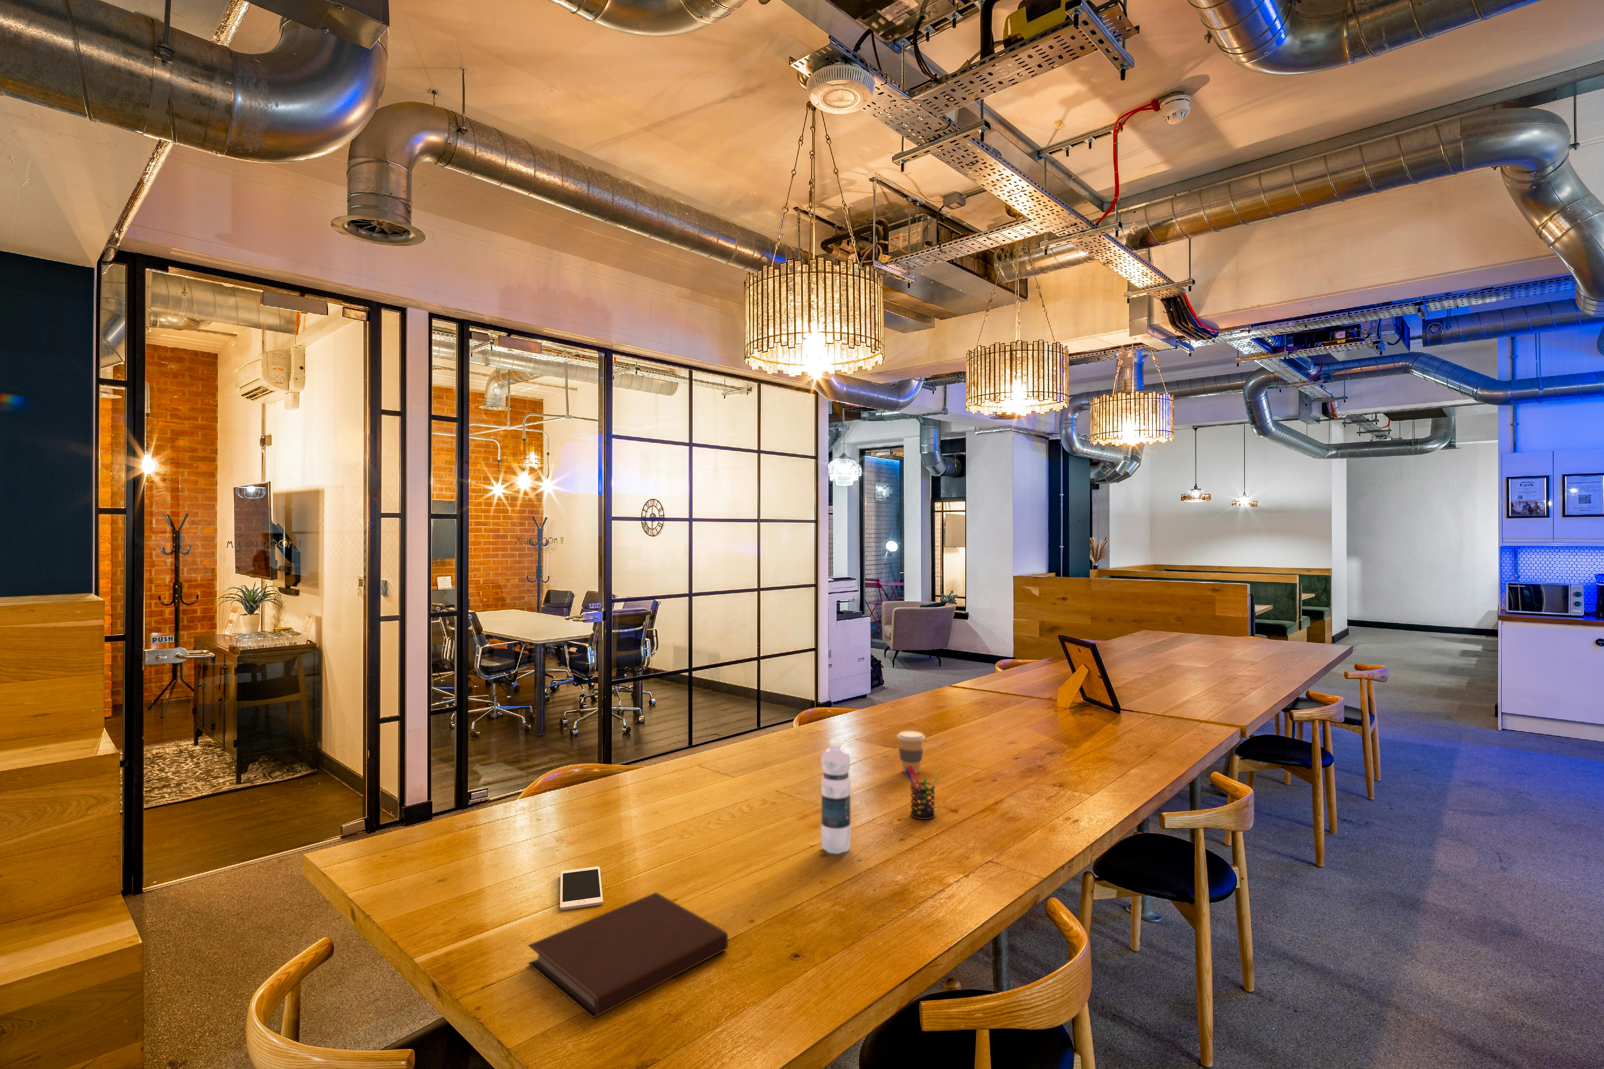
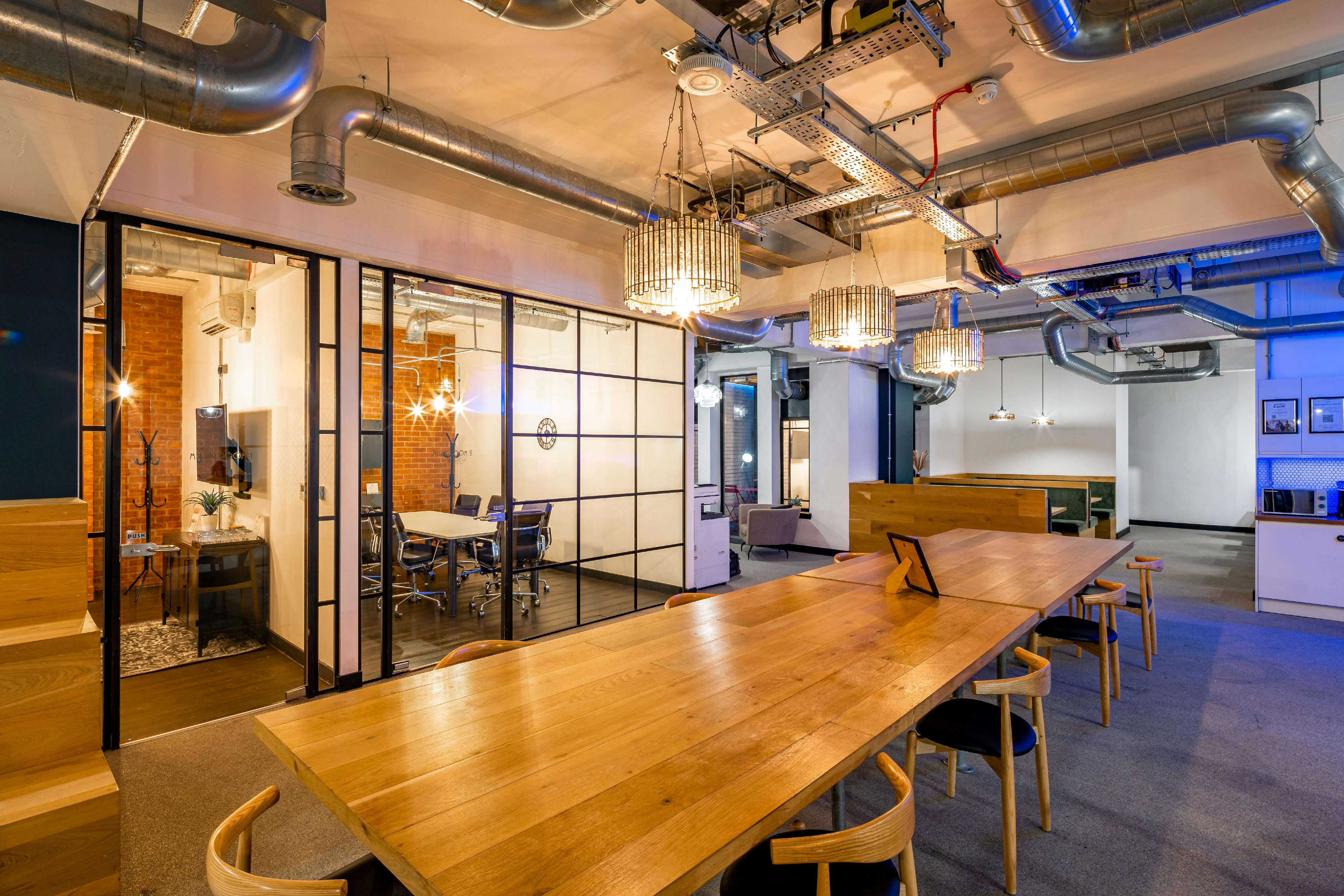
- notebook (629, 947)
- water bottle (835, 795)
- coffee cup (911, 753)
- pen holder (921, 791)
- cell phone (581, 886)
